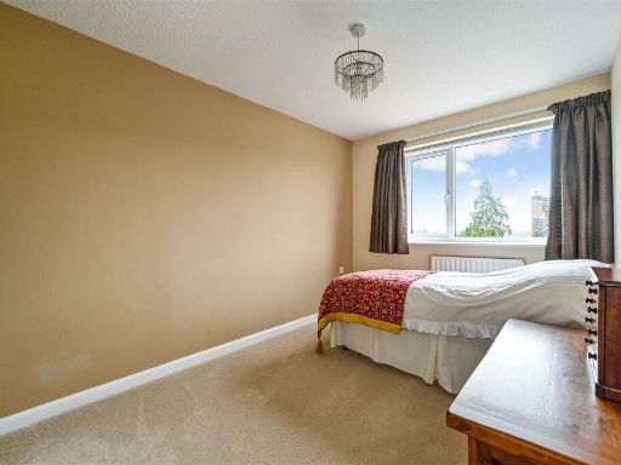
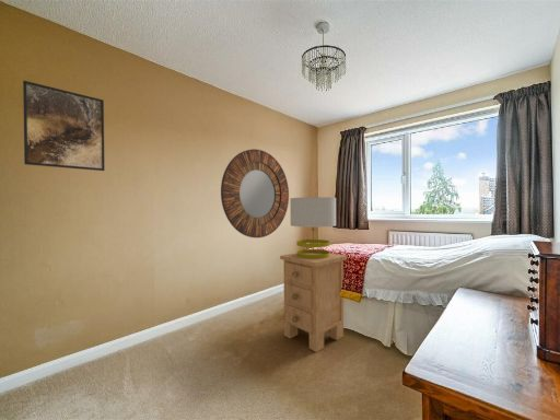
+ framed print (67, 129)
+ home mirror (258, 194)
+ table lamp (313, 226)
+ nightstand (311, 296)
